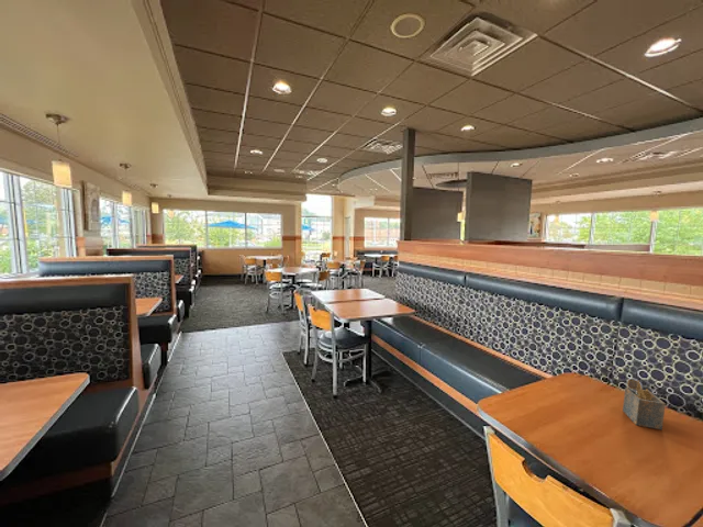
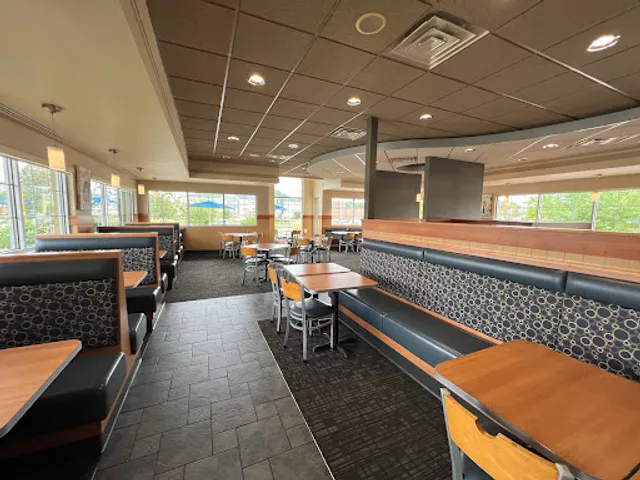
- napkin holder (643, 402)
